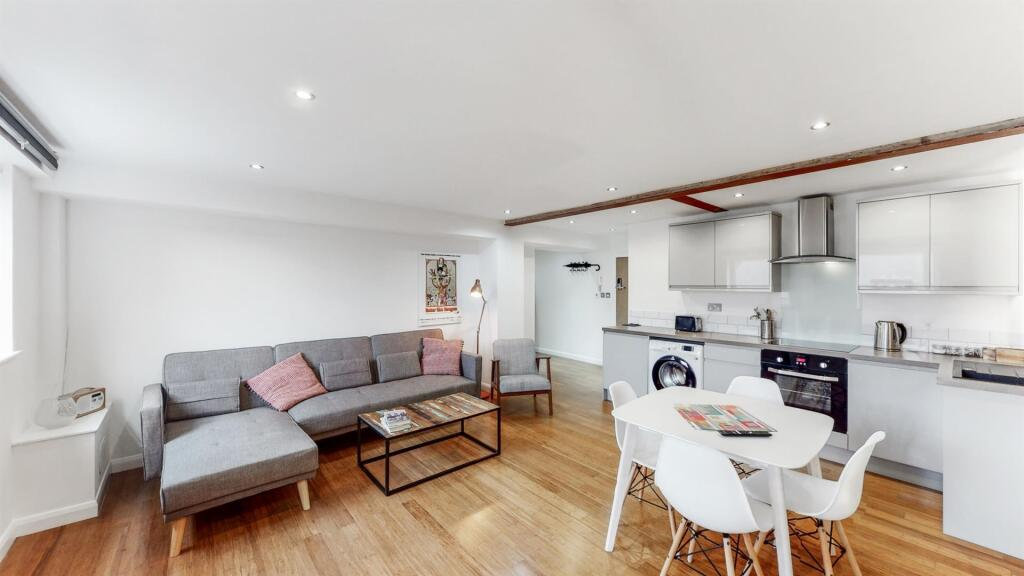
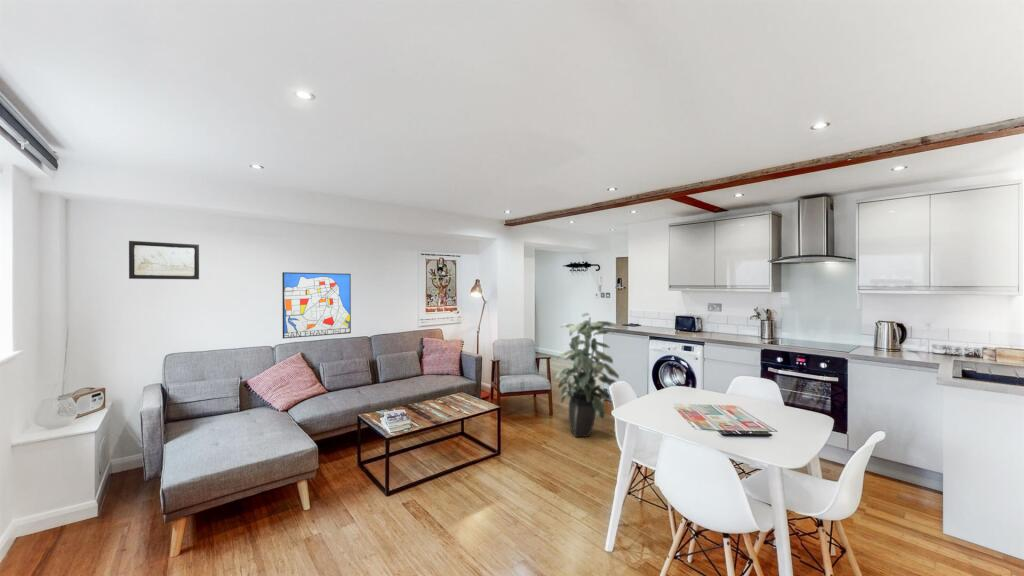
+ indoor plant (586, 374)
+ wall art (165, 260)
+ wall art (318, 304)
